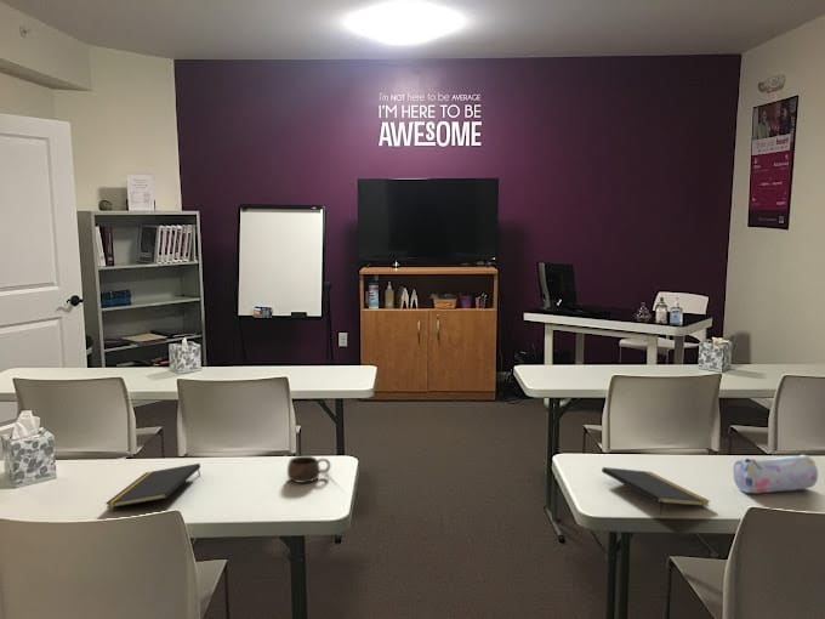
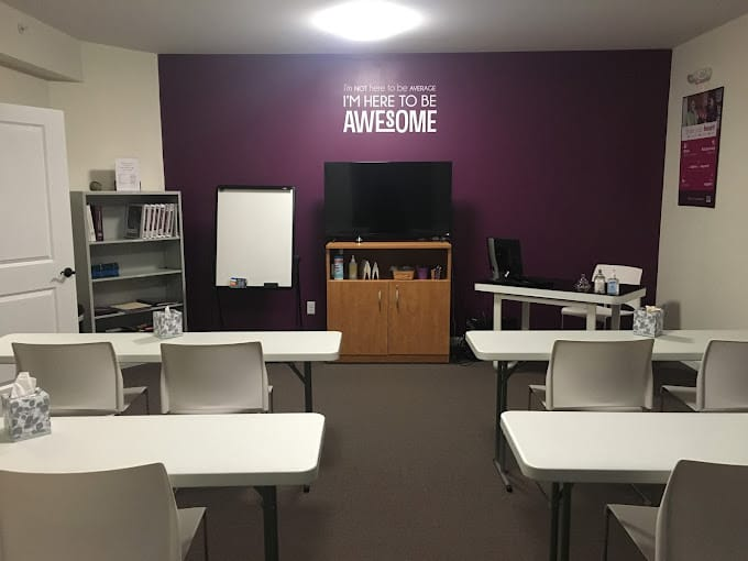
- notepad (653, 485)
- pencil case (774, 472)
- cup (308, 468)
- notepad (155, 484)
